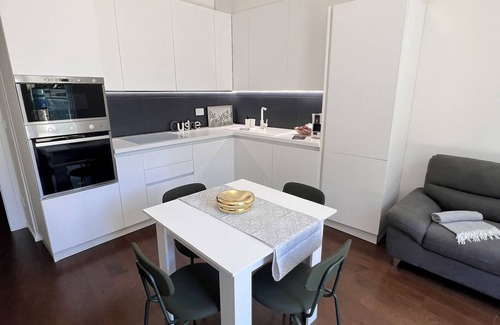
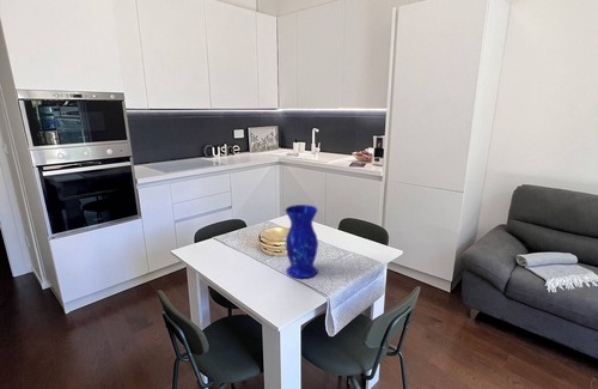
+ vase (301, 239)
